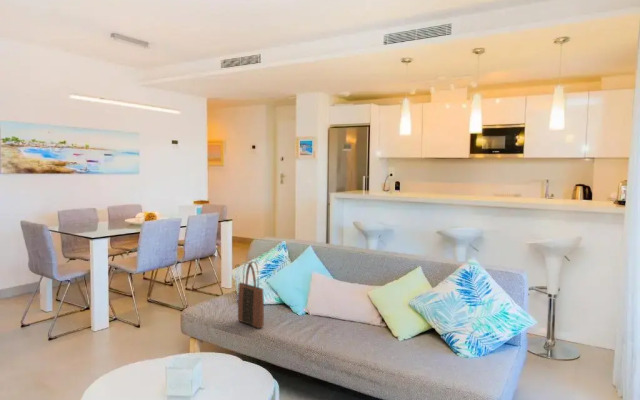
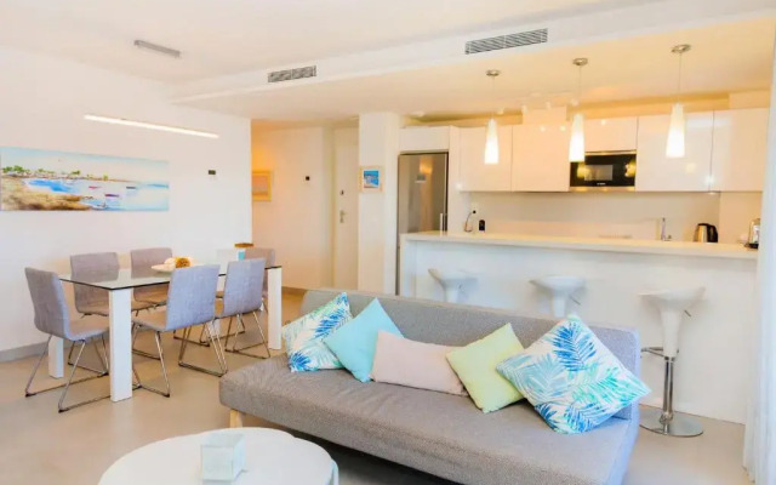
- tote bag (250, 293)
